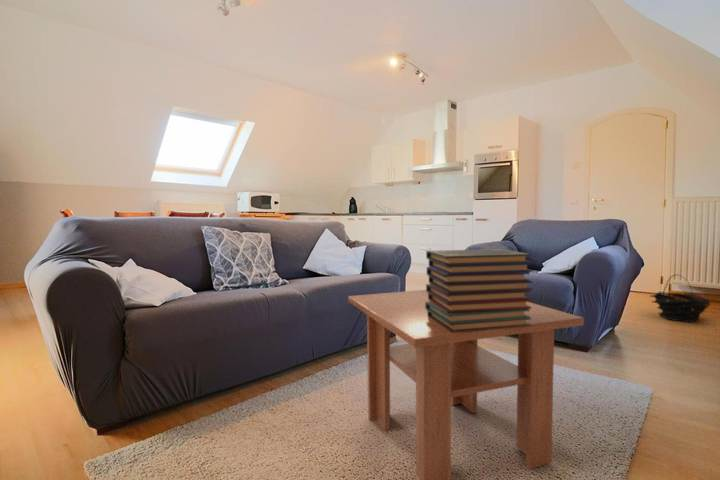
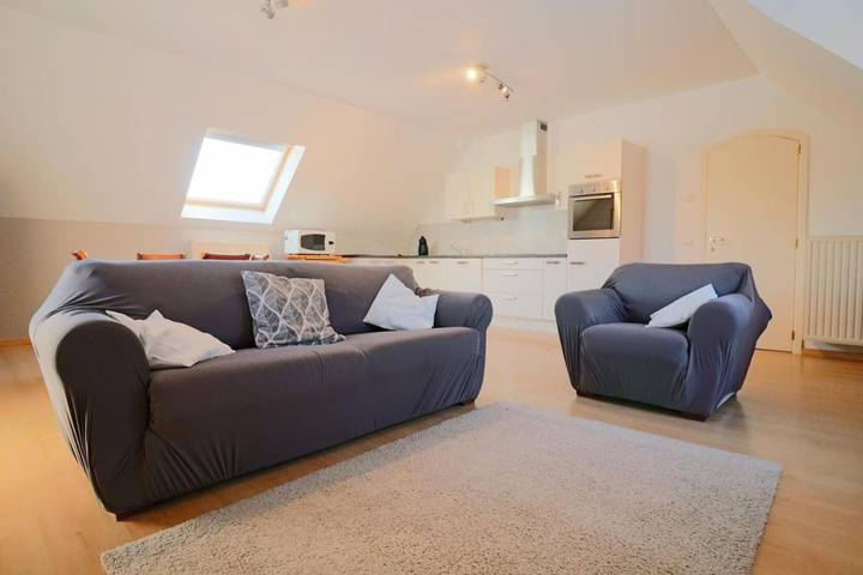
- book stack (476, 286)
- coffee table (450, 372)
- basket (679, 296)
